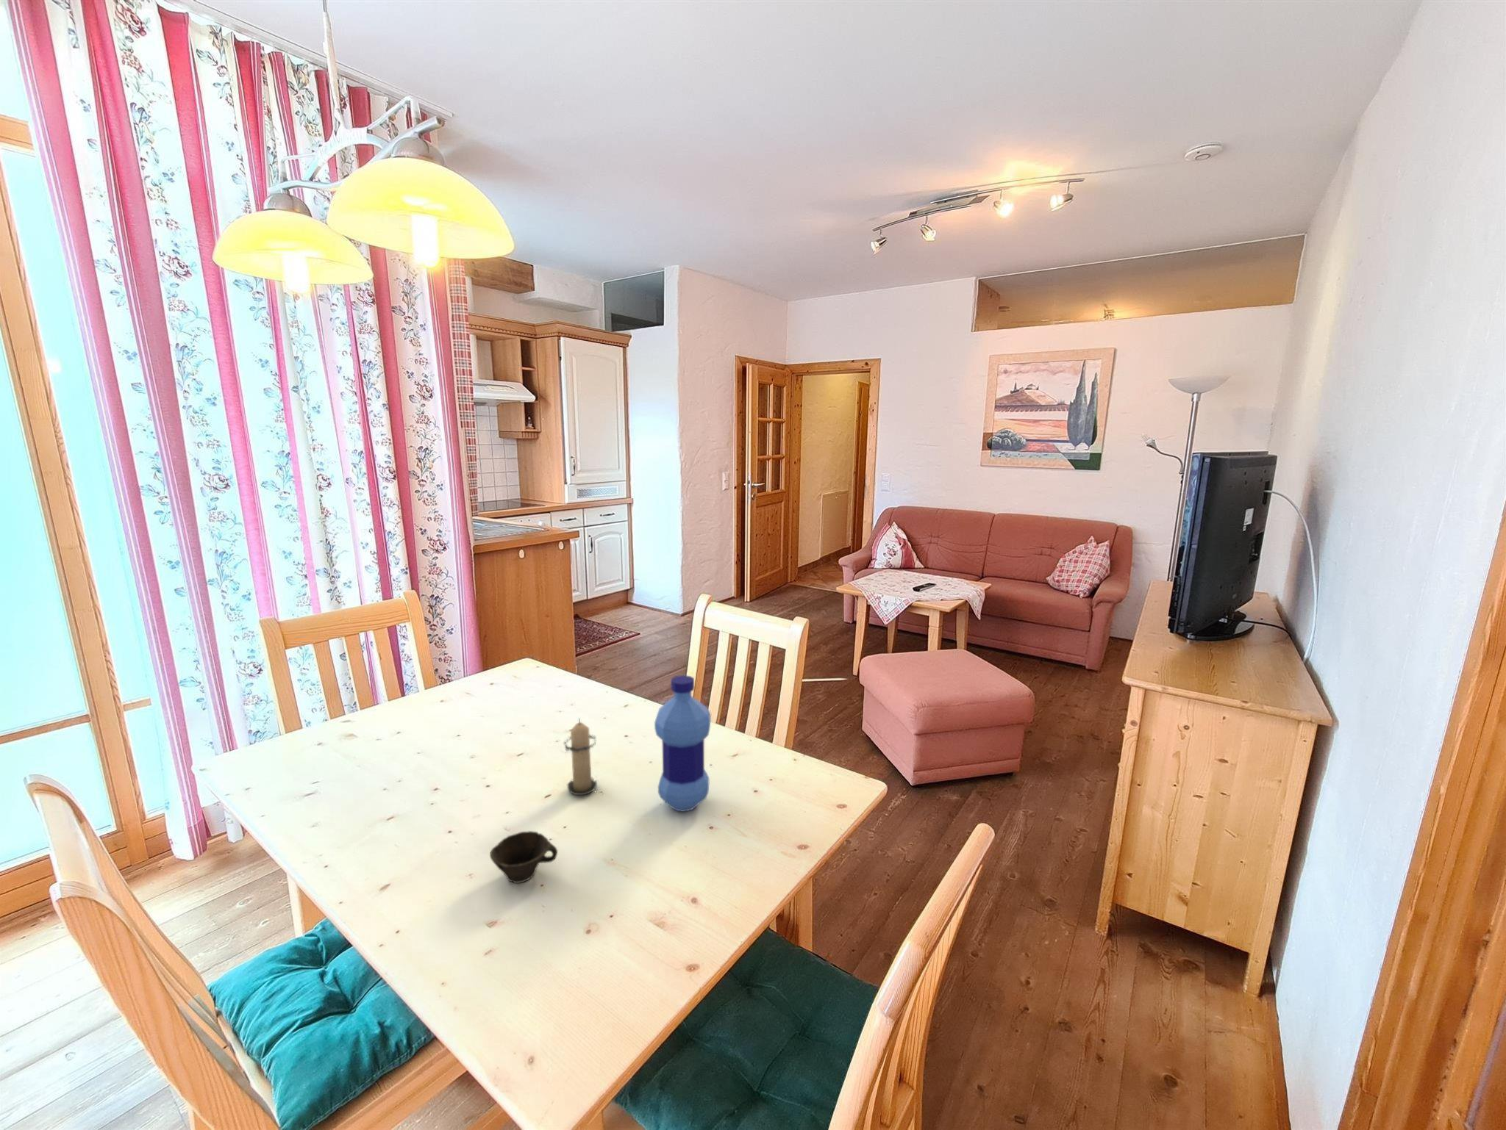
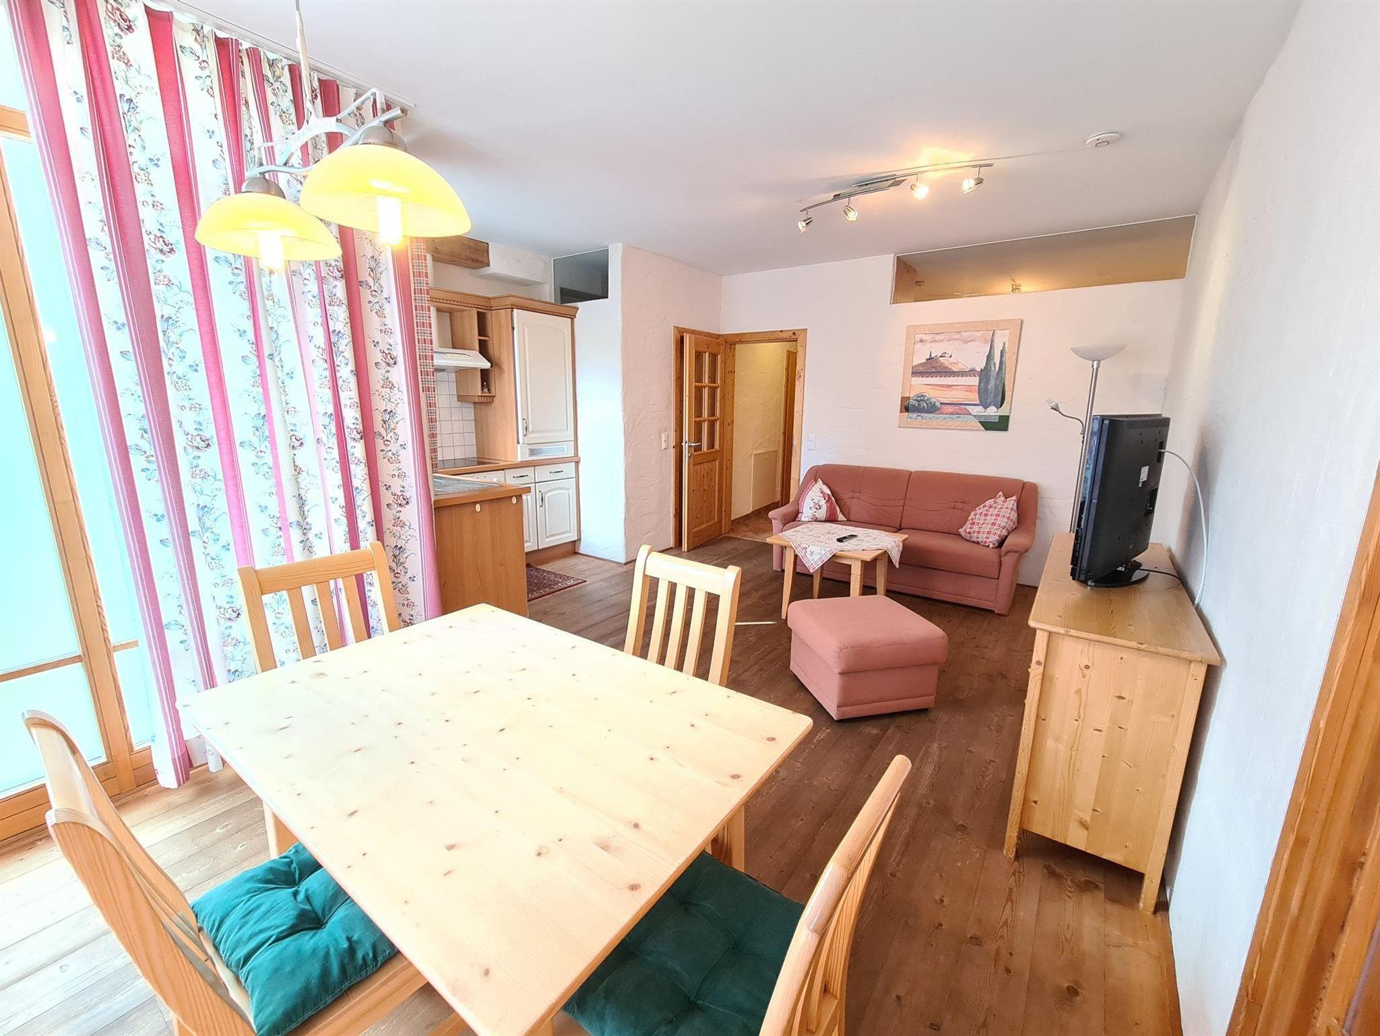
- candle (581, 754)
- water bottle (683, 743)
- cup (524, 861)
